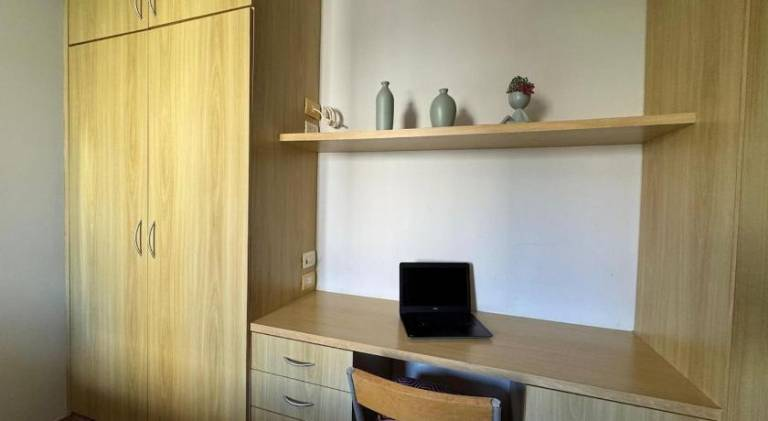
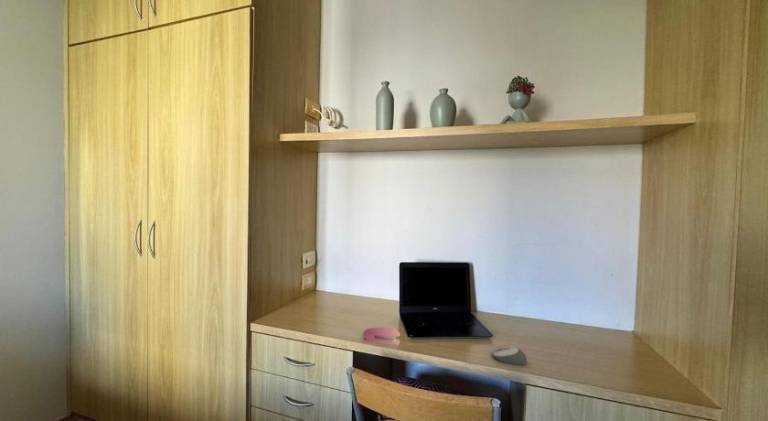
+ stapler (381, 334)
+ computer mouse (509, 354)
